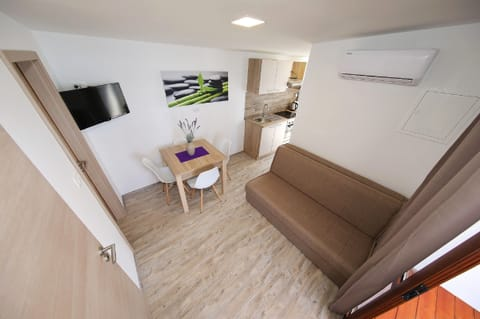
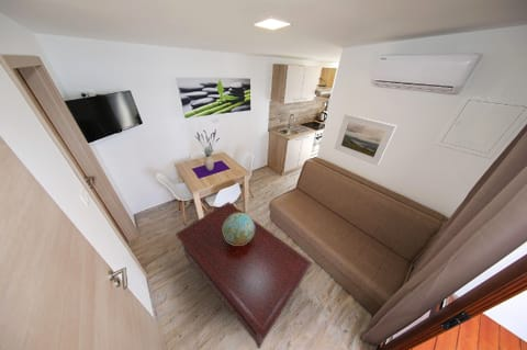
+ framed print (360, 138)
+ coffee table (240, 260)
+ decorative globe (238, 228)
